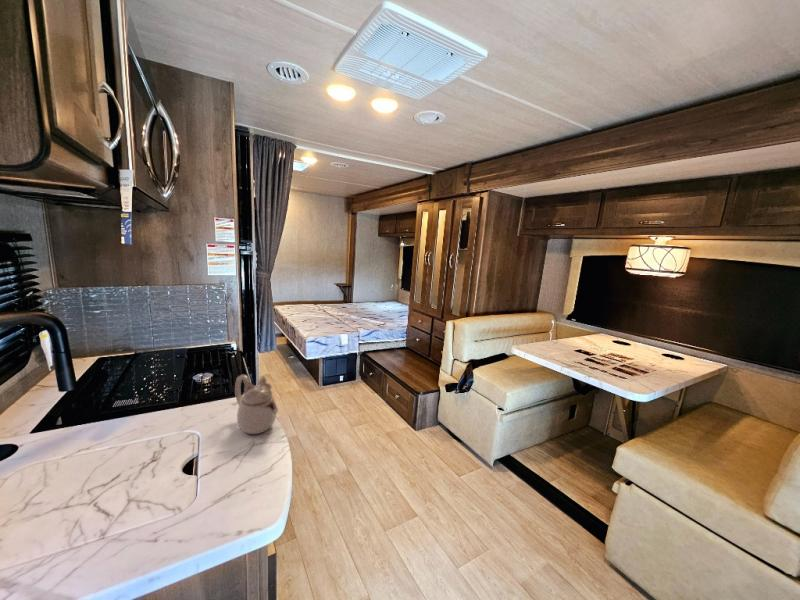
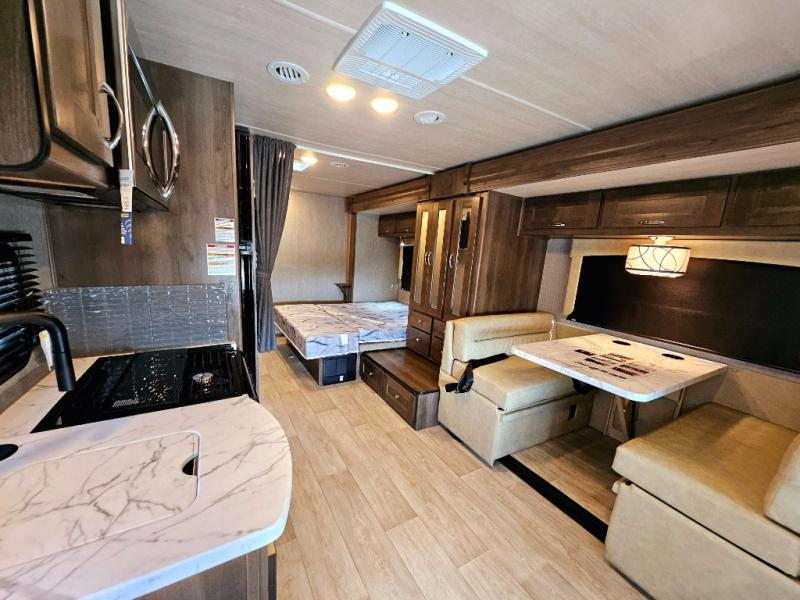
- teapot (255, 403)
